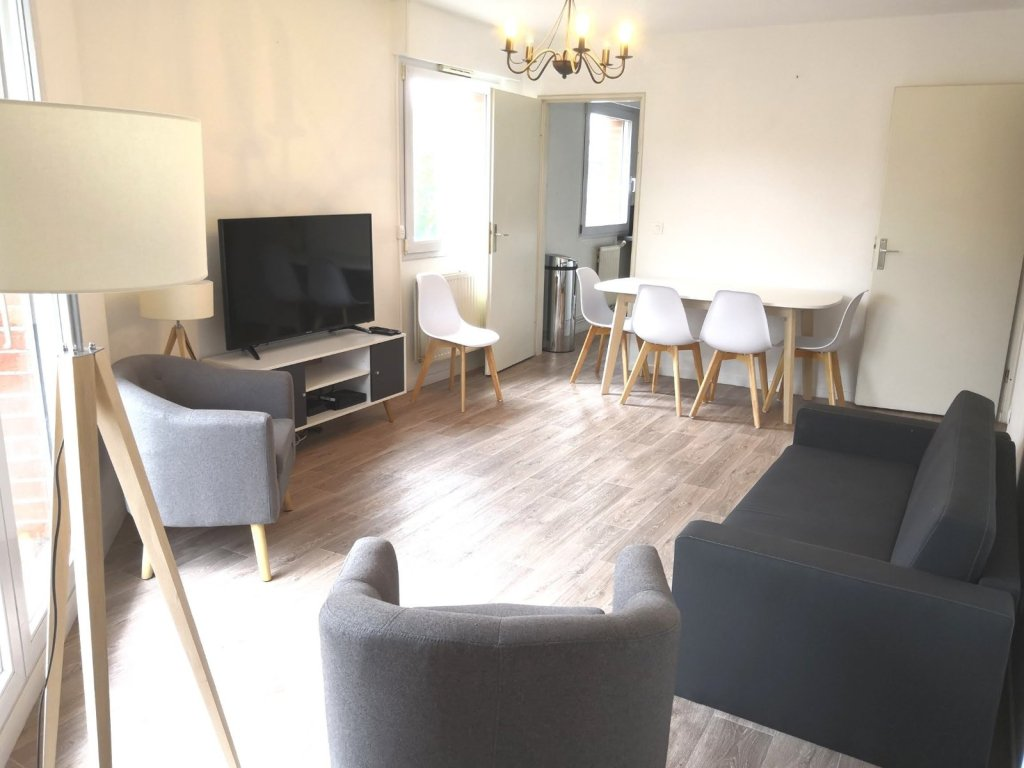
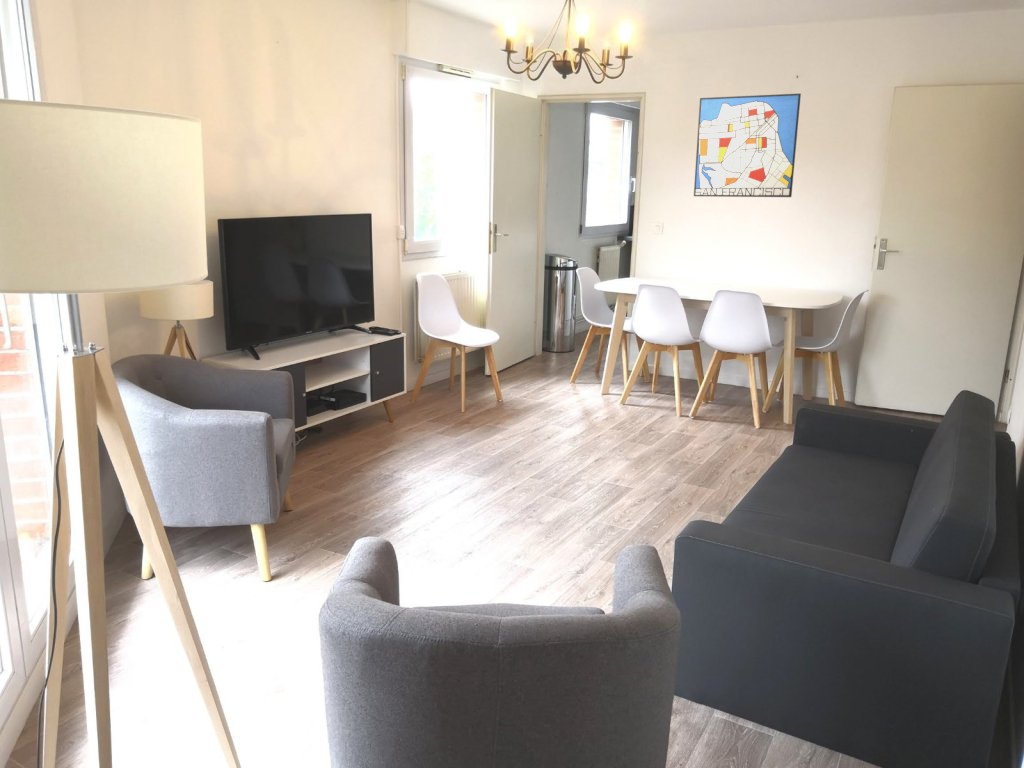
+ wall art (745, 147)
